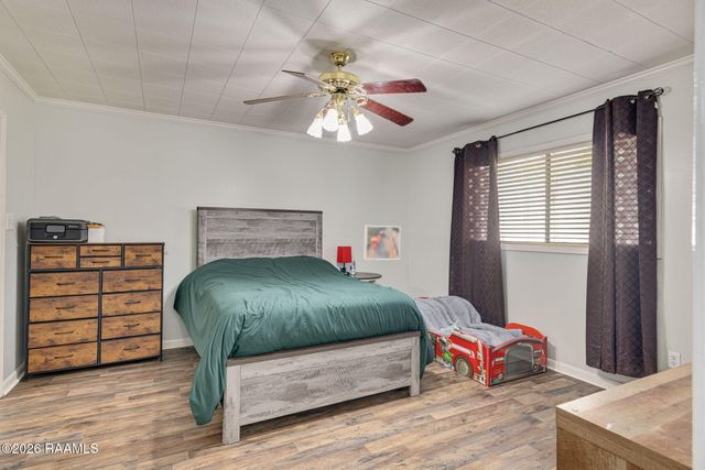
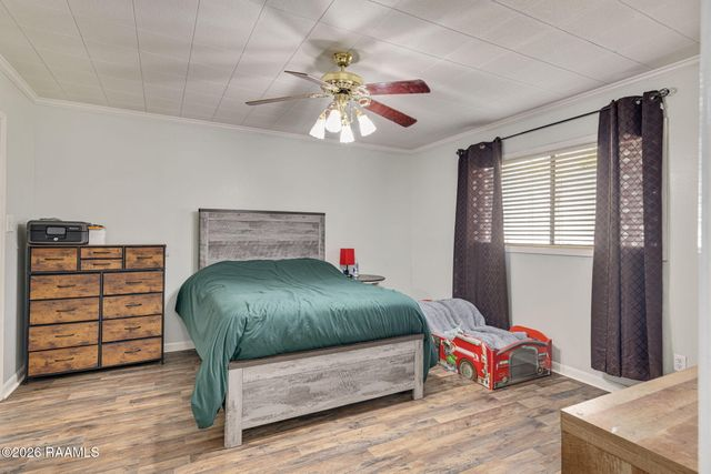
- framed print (382, 242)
